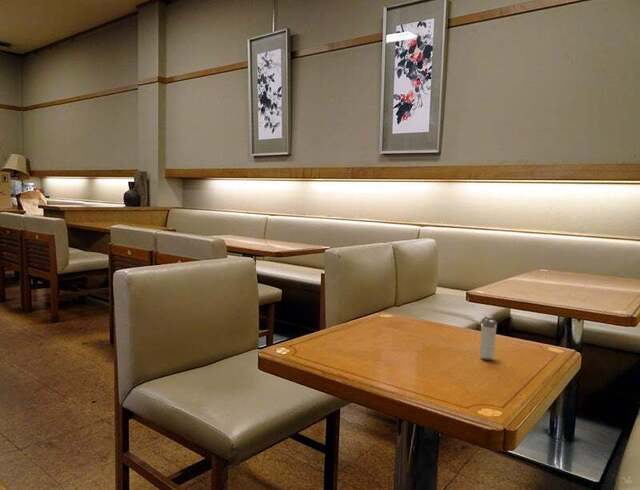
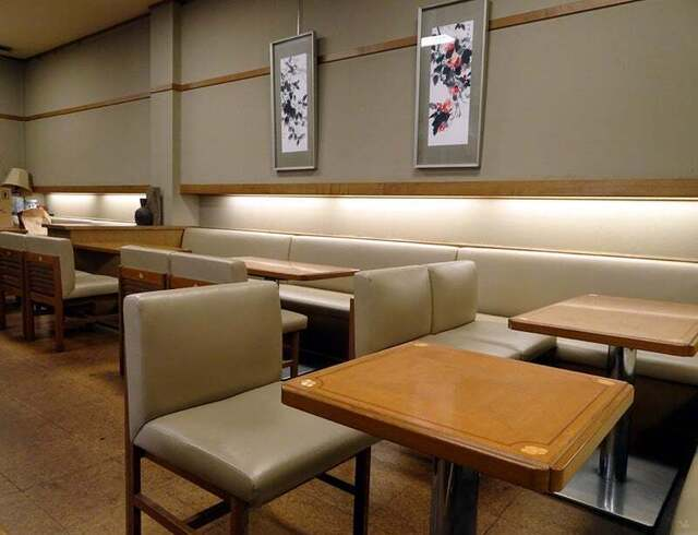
- shaker (487, 337)
